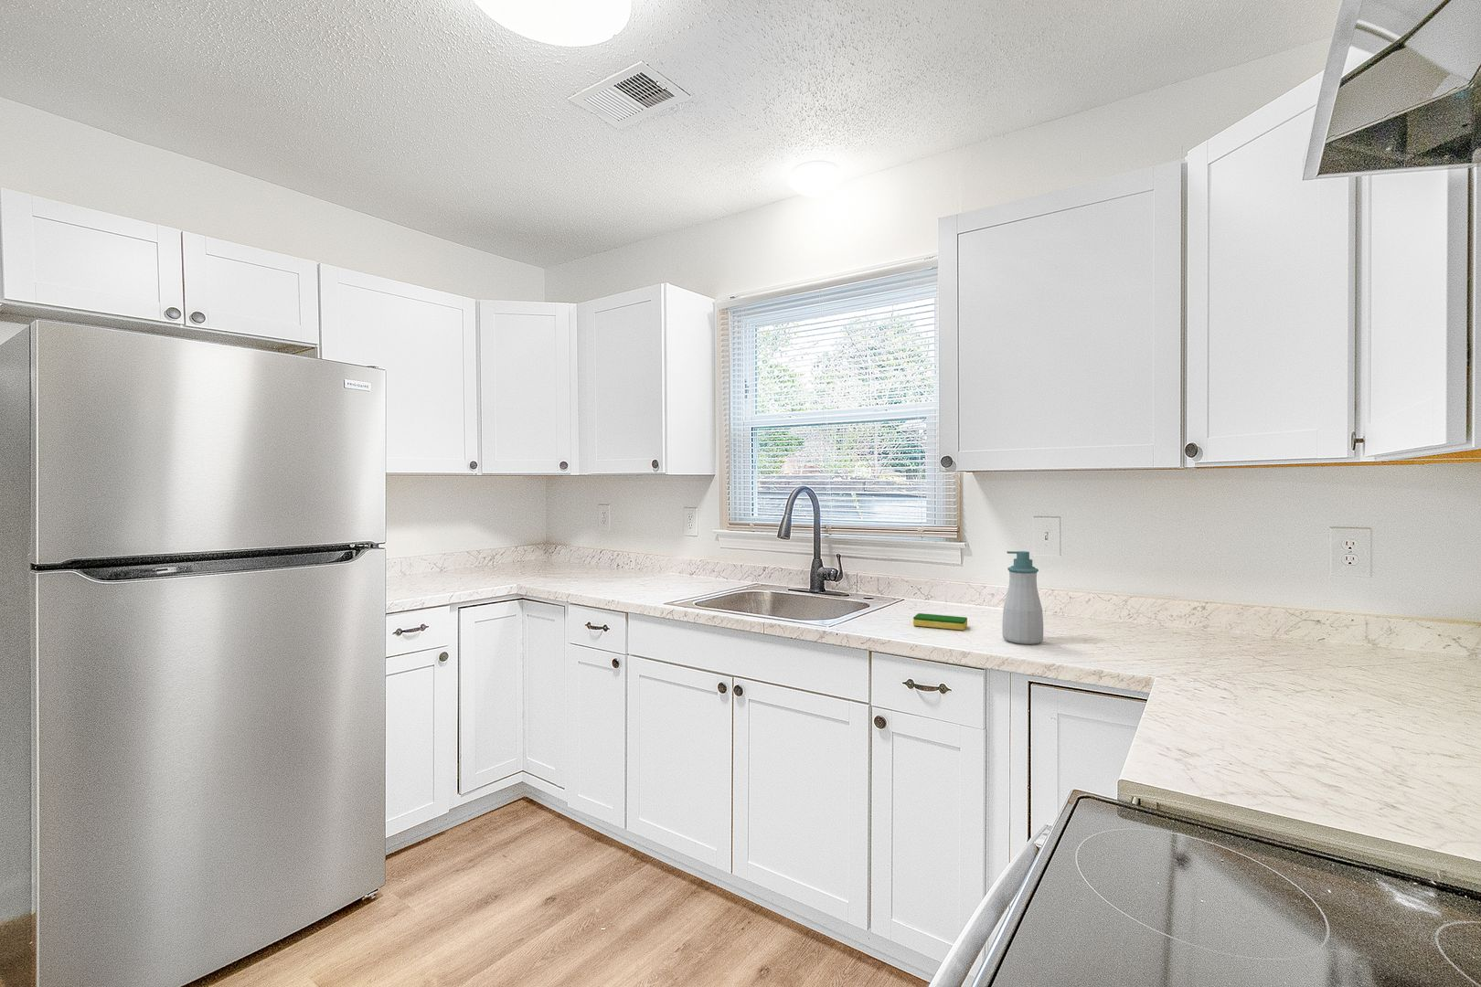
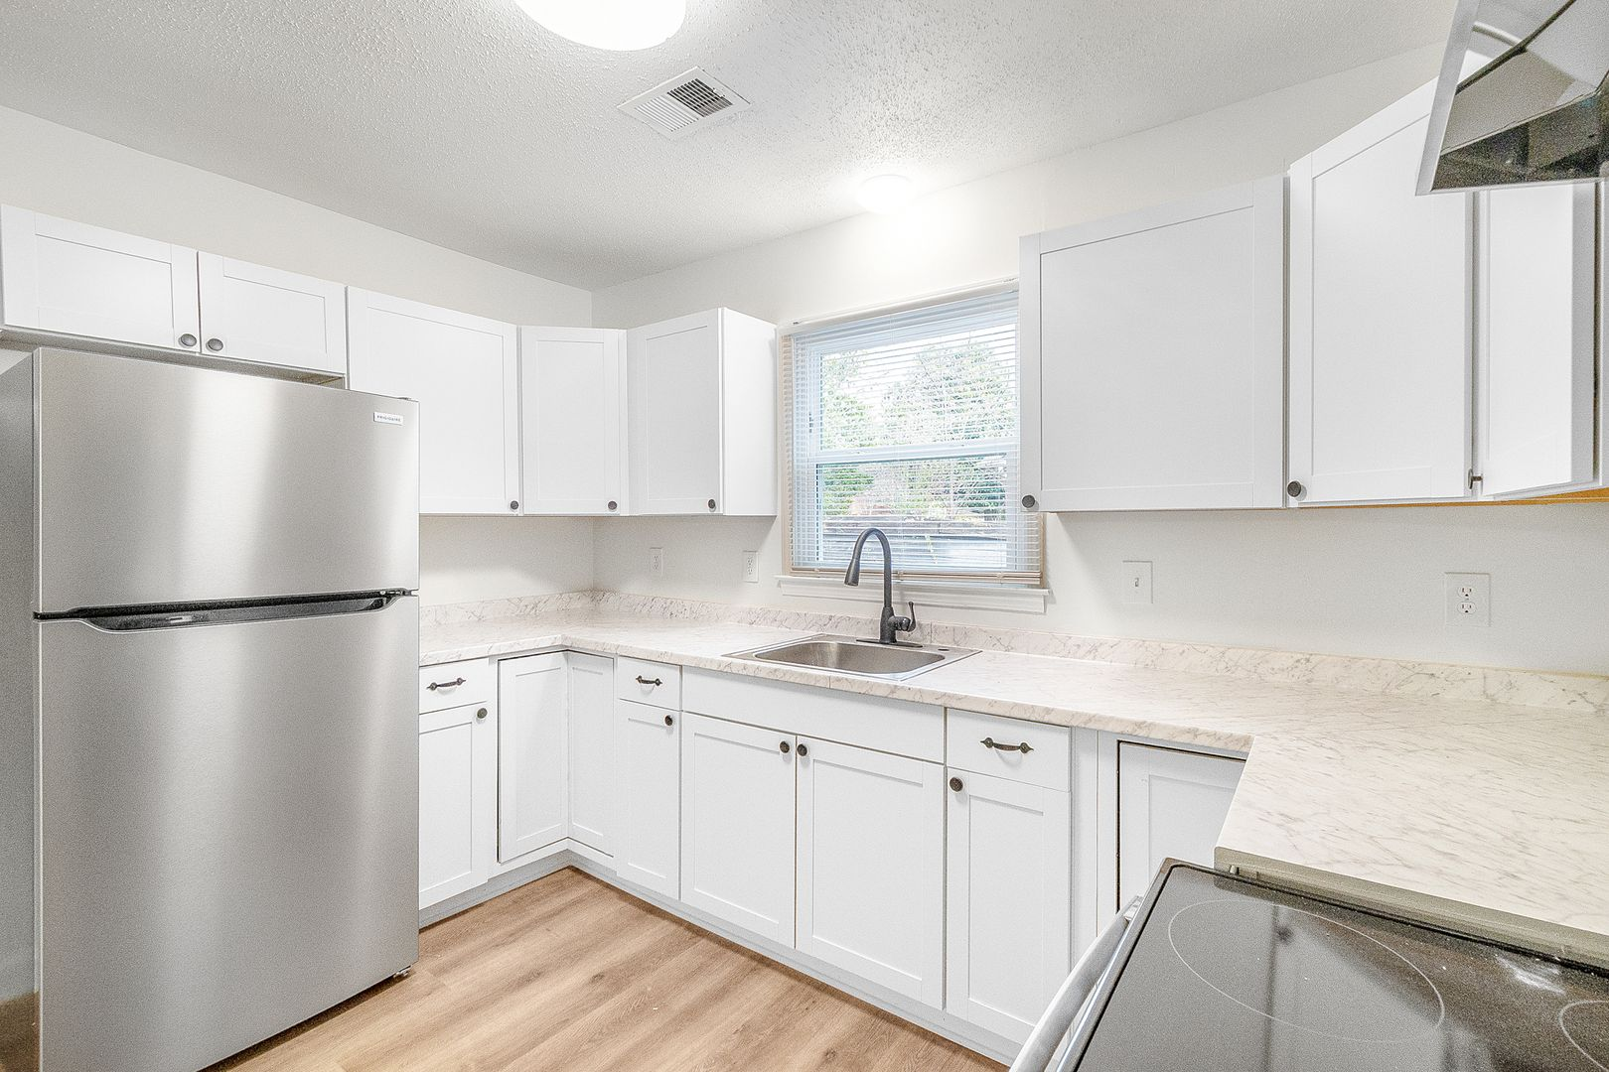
- soap bottle (1023, 596)
- dish sponge (940, 621)
